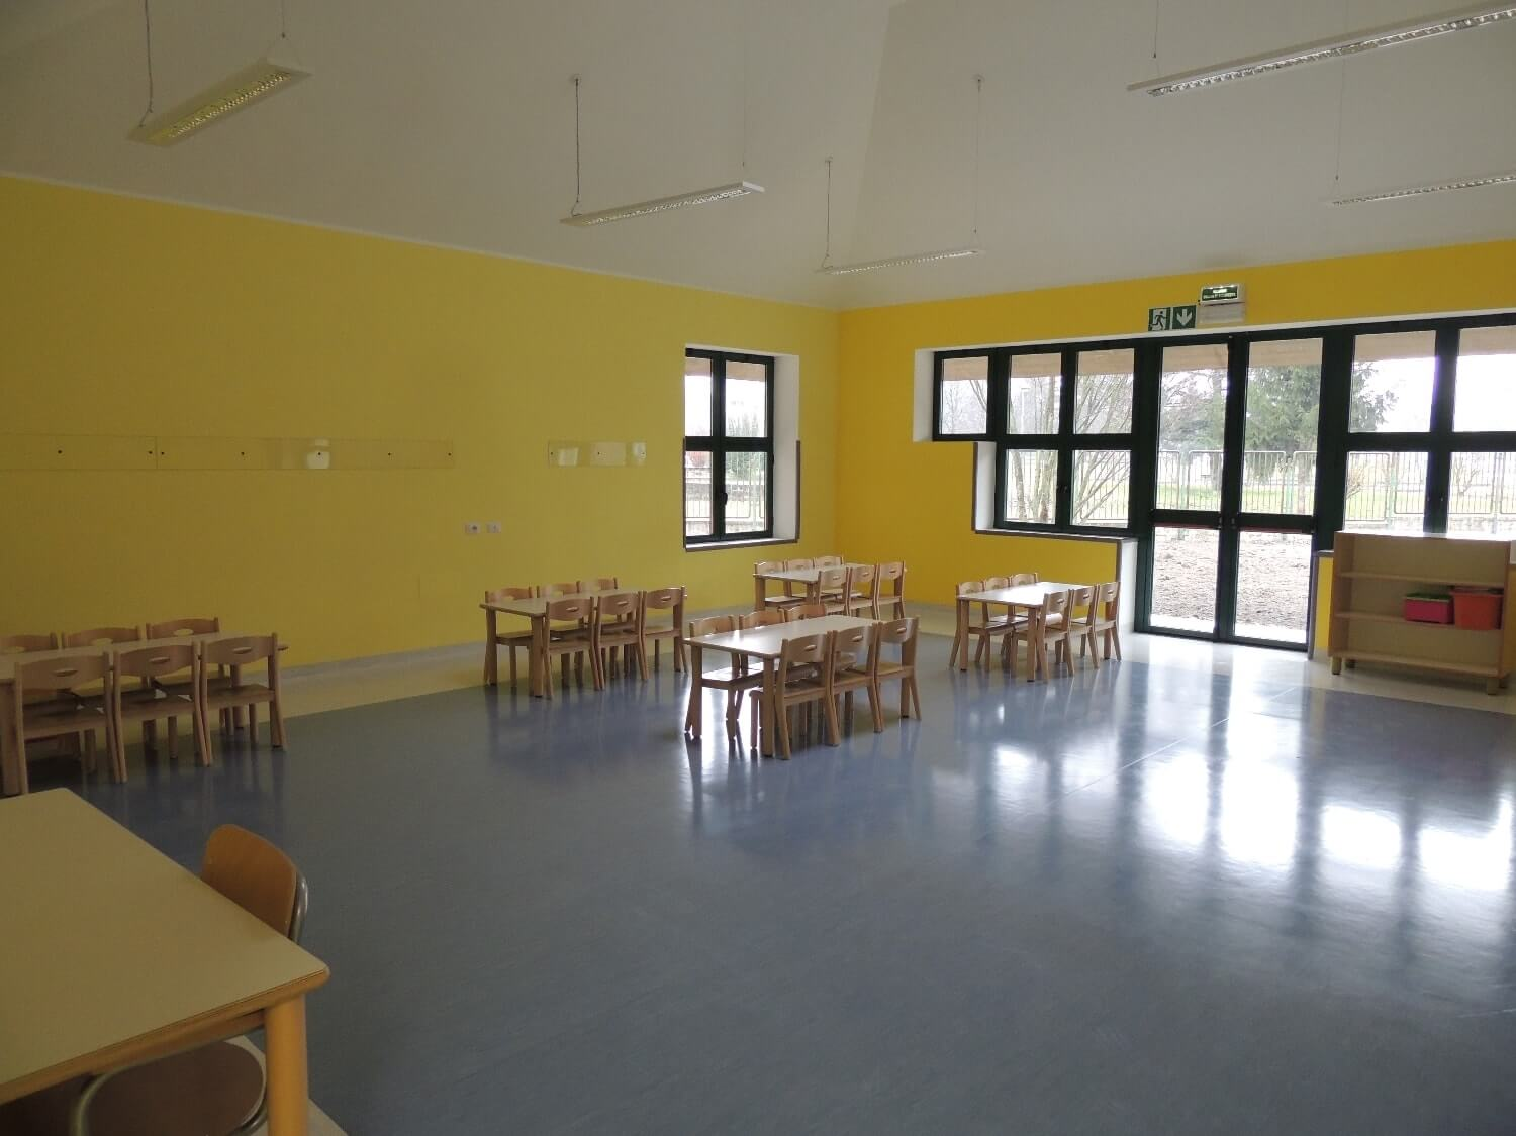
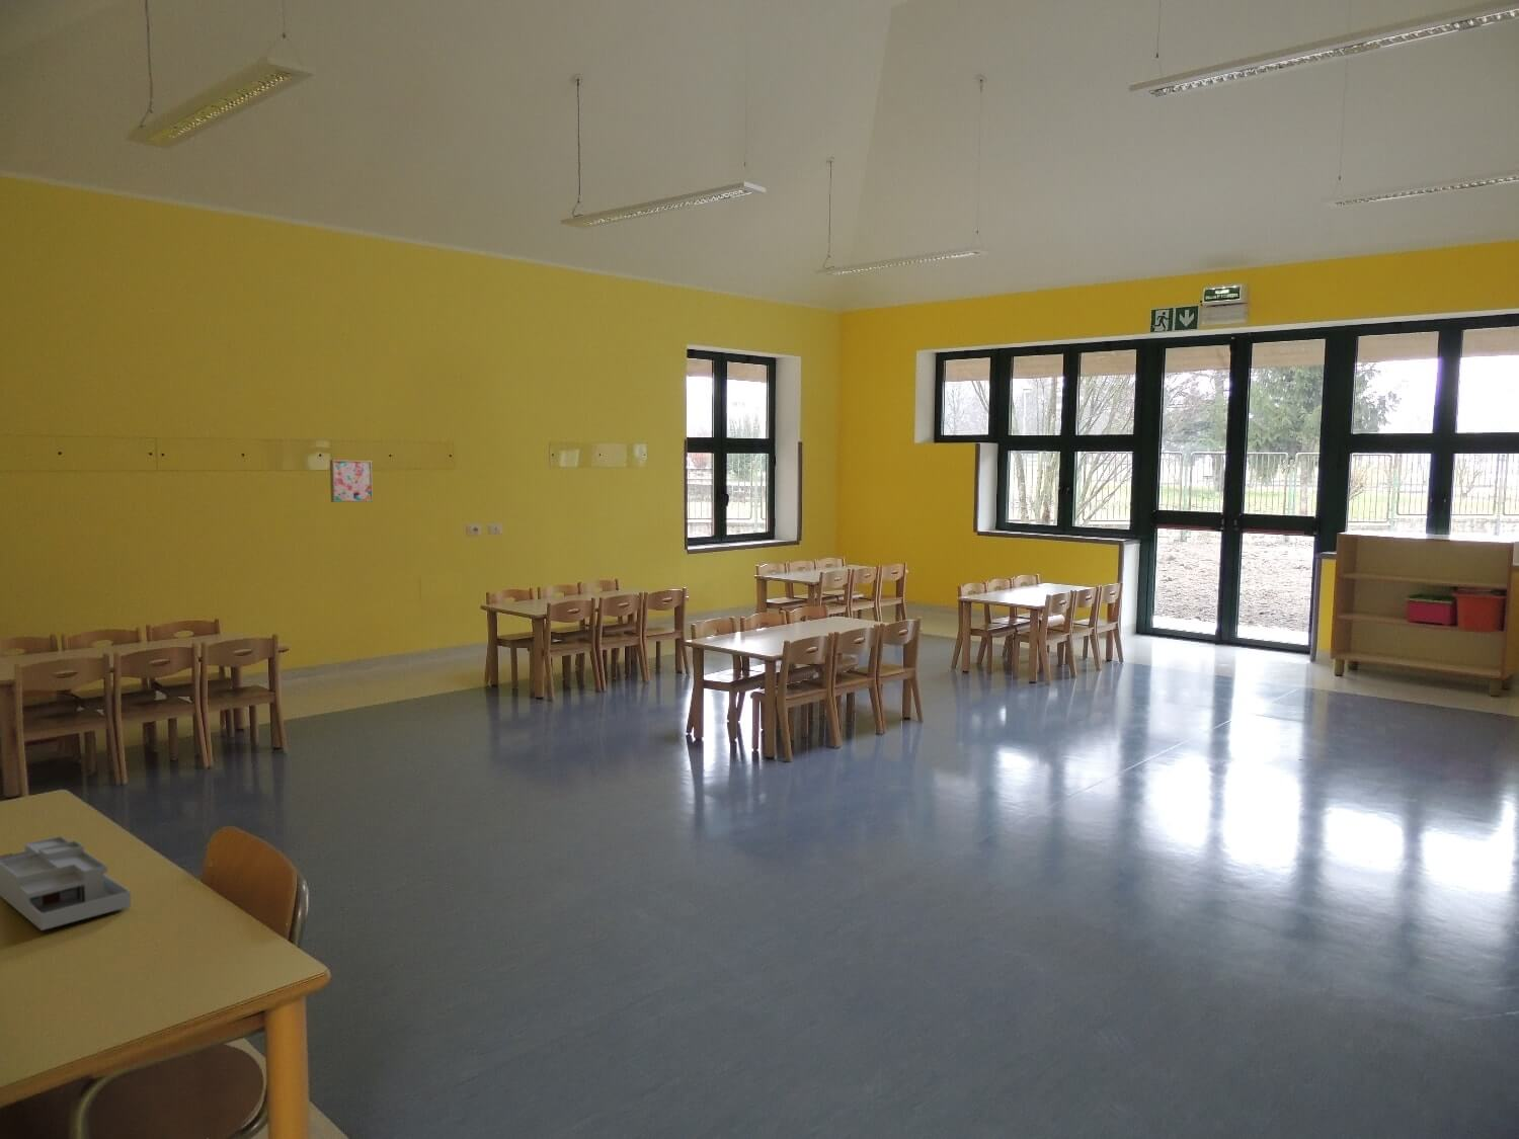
+ desk organizer (49, 872)
+ wall art (352, 481)
